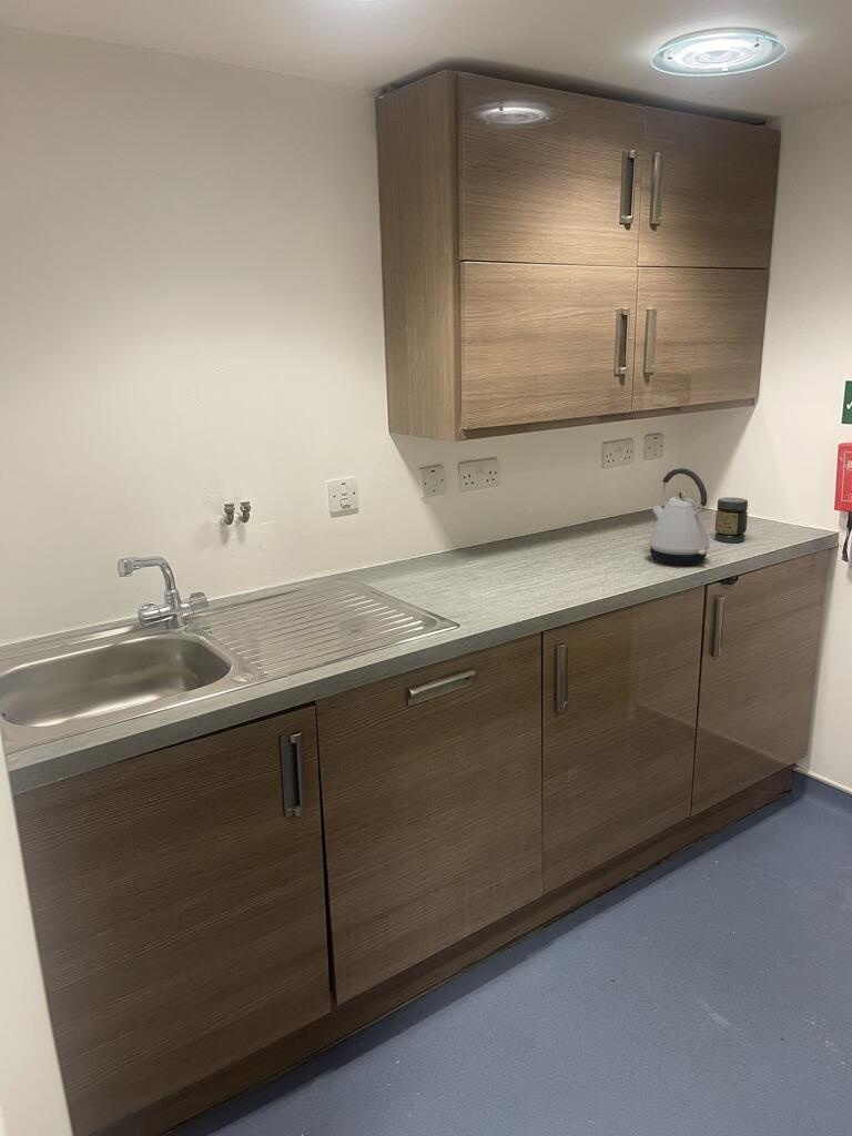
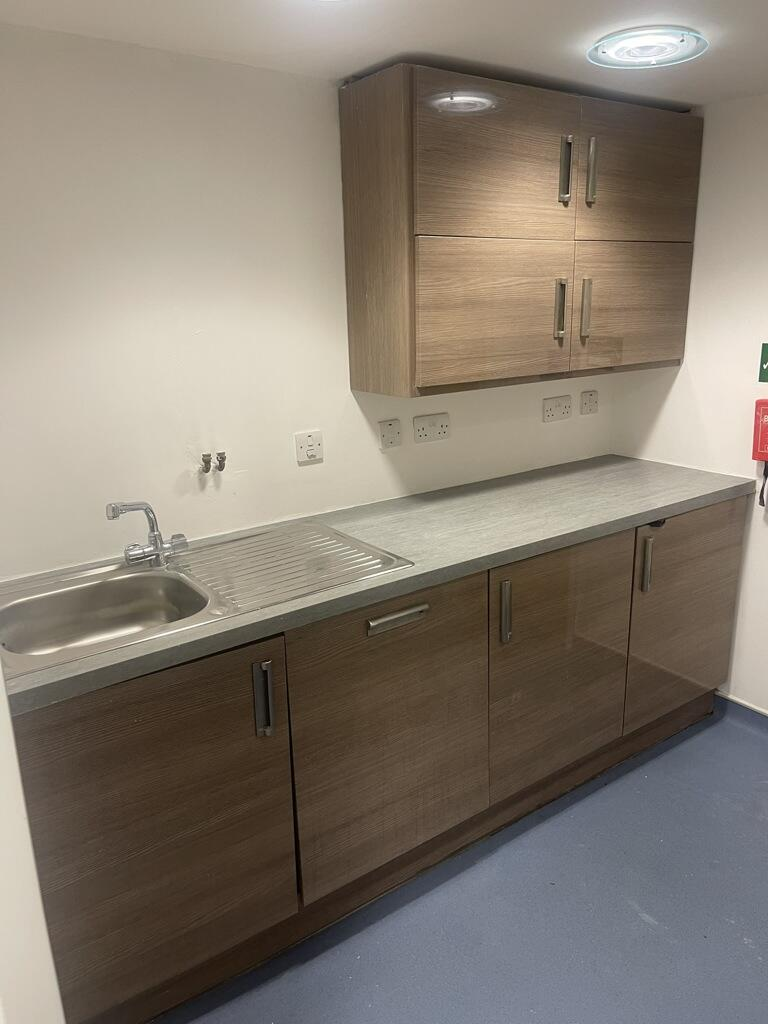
- jar (731, 519)
- kettle (679, 514)
